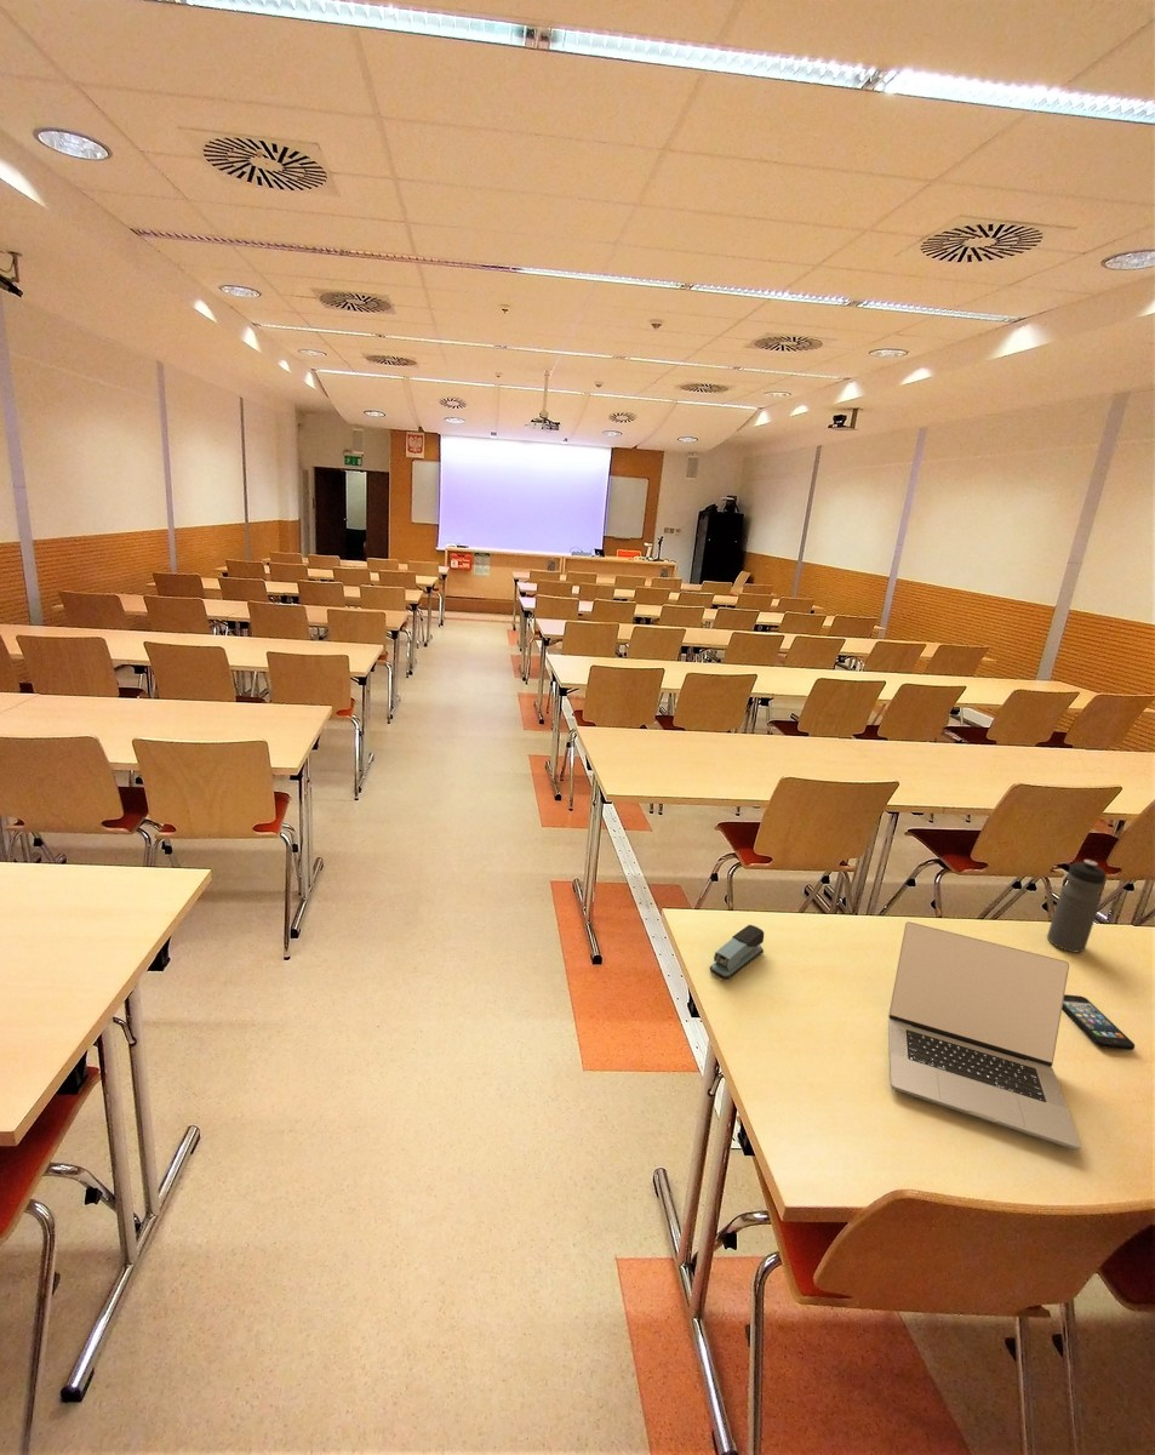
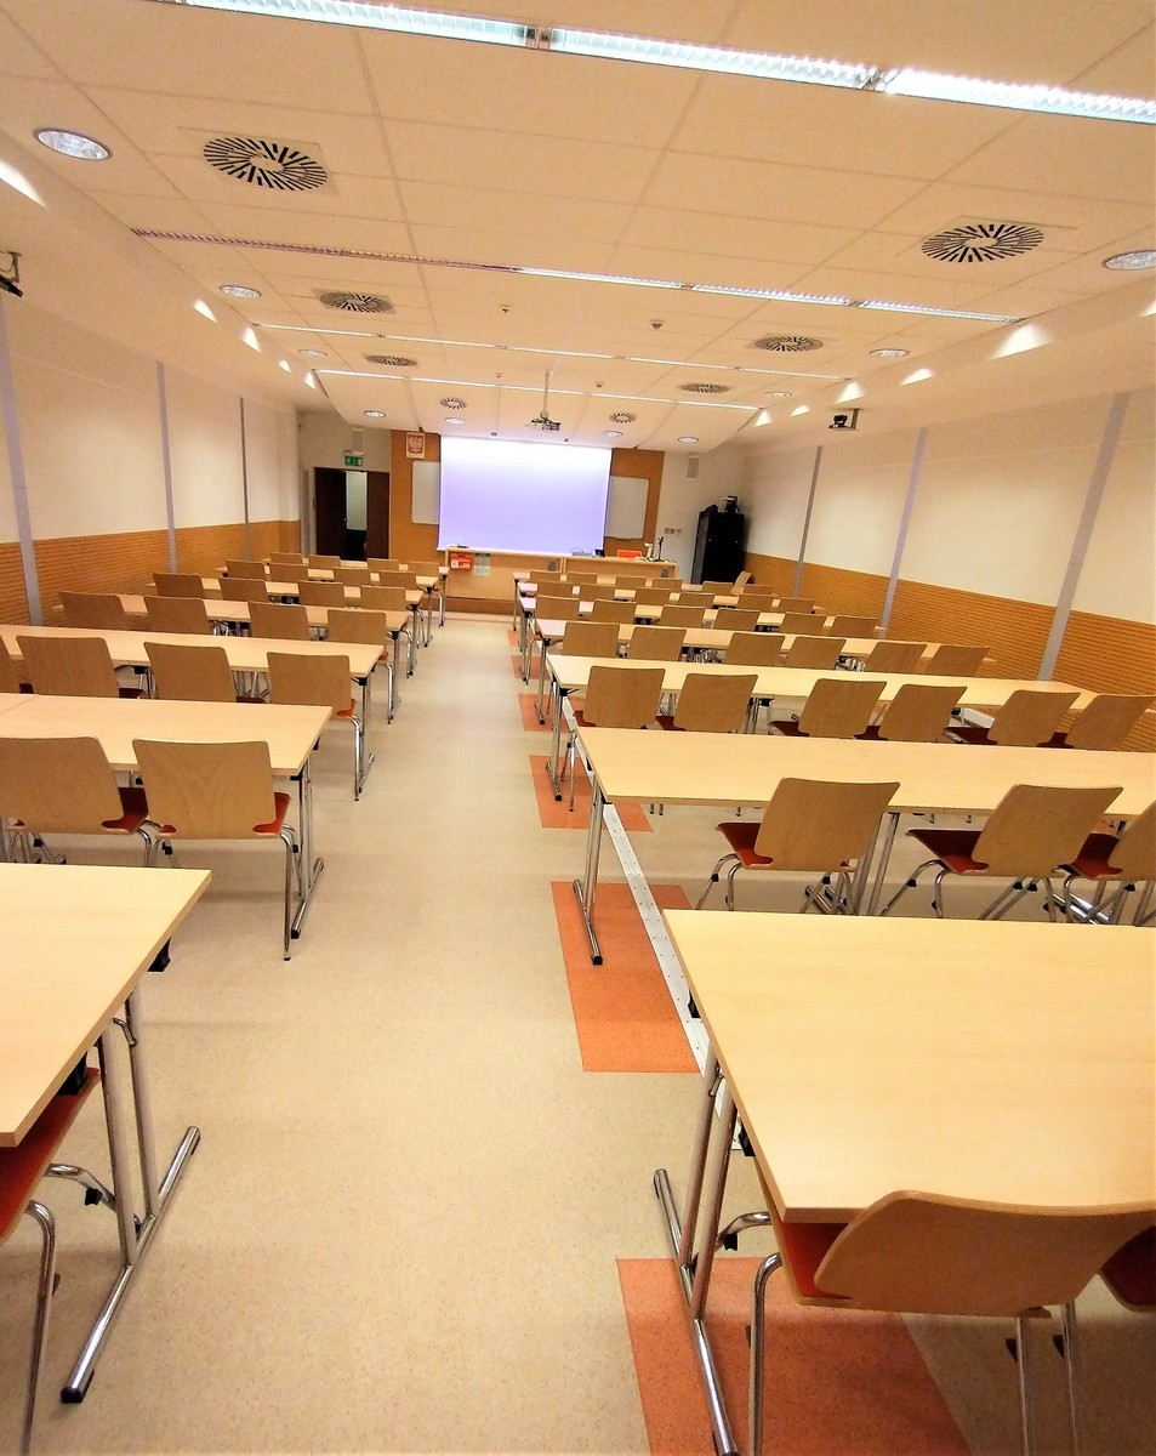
- water bottle (1077, 903)
- smartphone (1091, 1020)
- stapler (738, 948)
- laptop (983, 1023)
